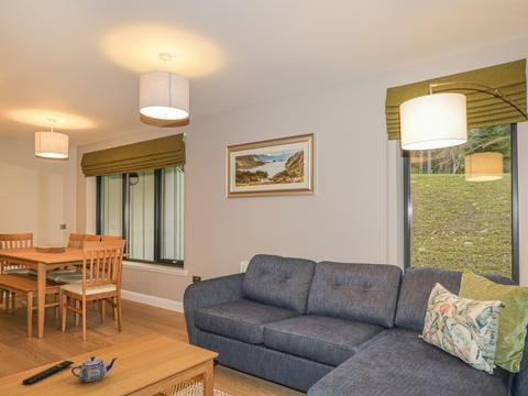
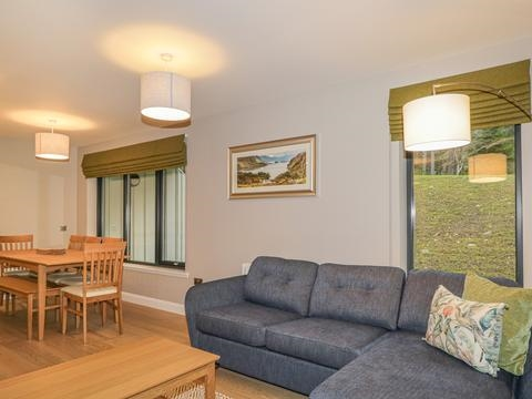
- teapot (95, 366)
- remote control (48, 372)
